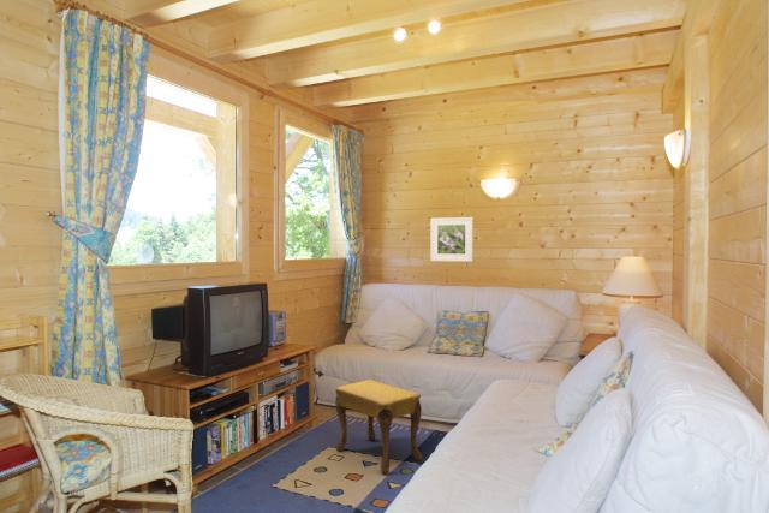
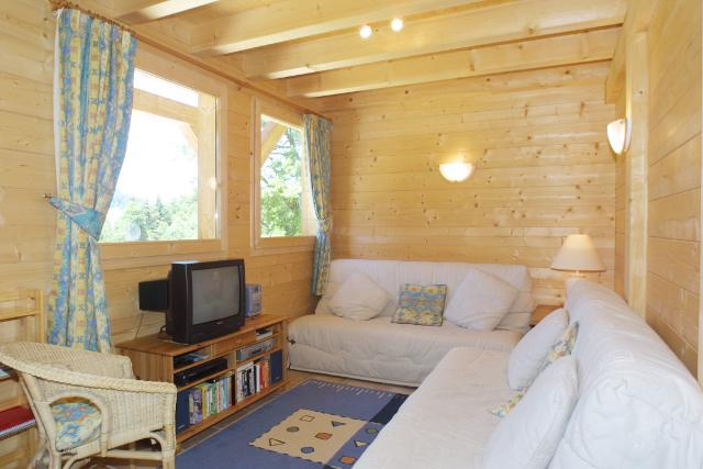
- footstool (377, 419)
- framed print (451, 239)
